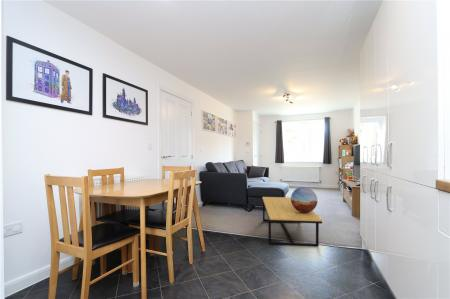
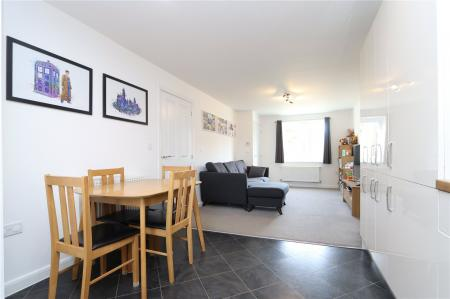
- coffee table (286, 218)
- decorative sphere (303, 199)
